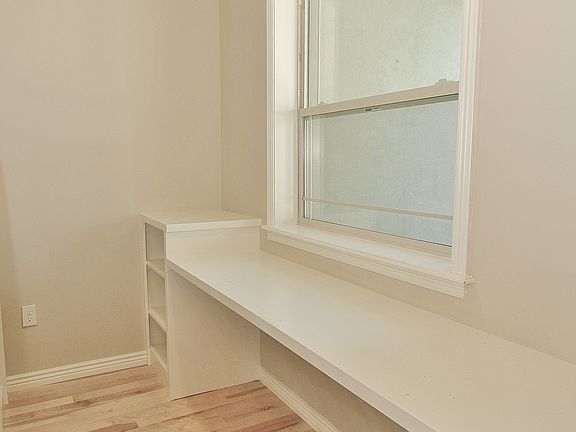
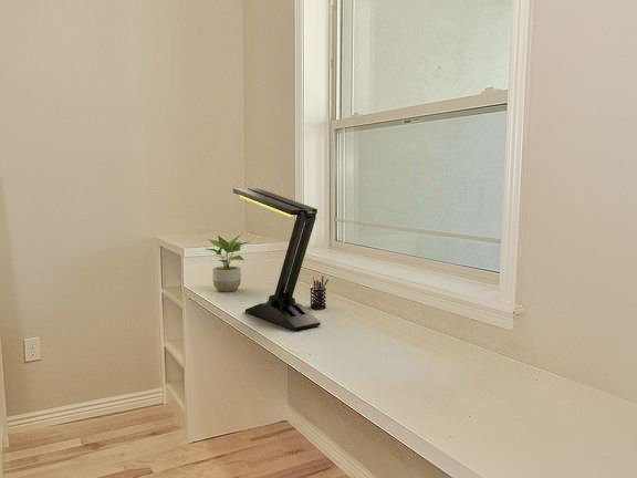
+ desk lamp (285, 254)
+ potted plant (230, 260)
+ pen holder (320, 291)
